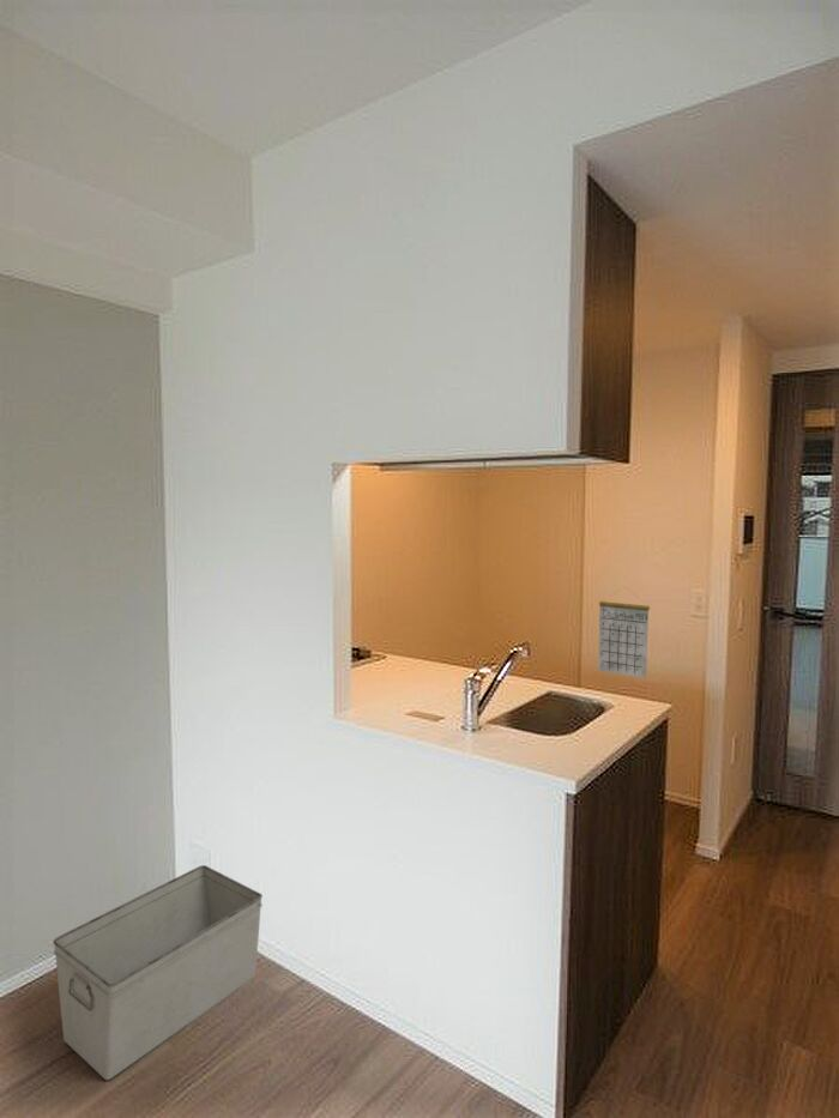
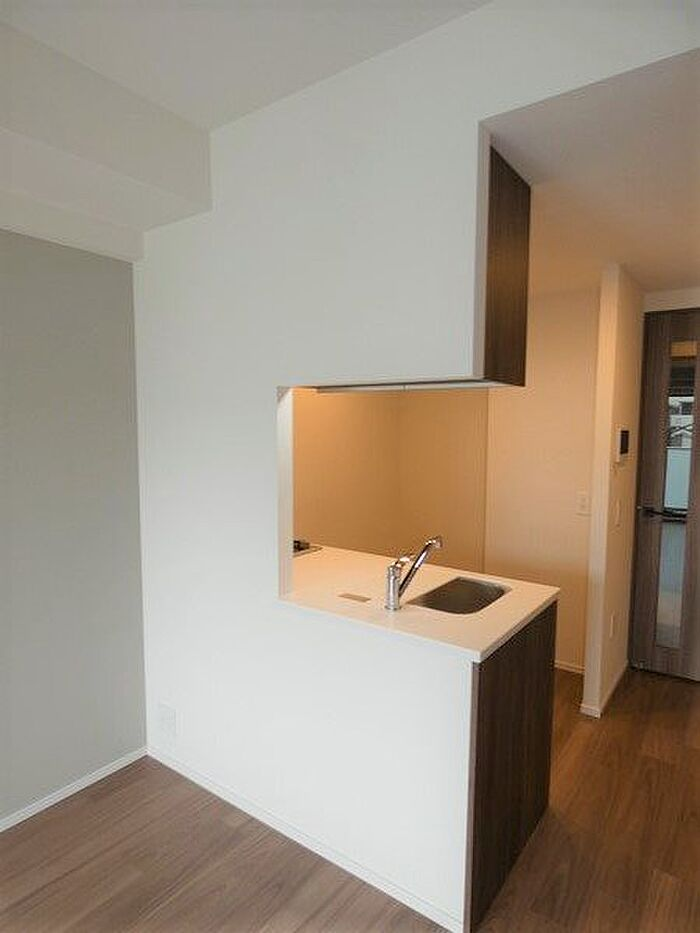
- calendar (623, 630)
- storage bin (164, 960)
